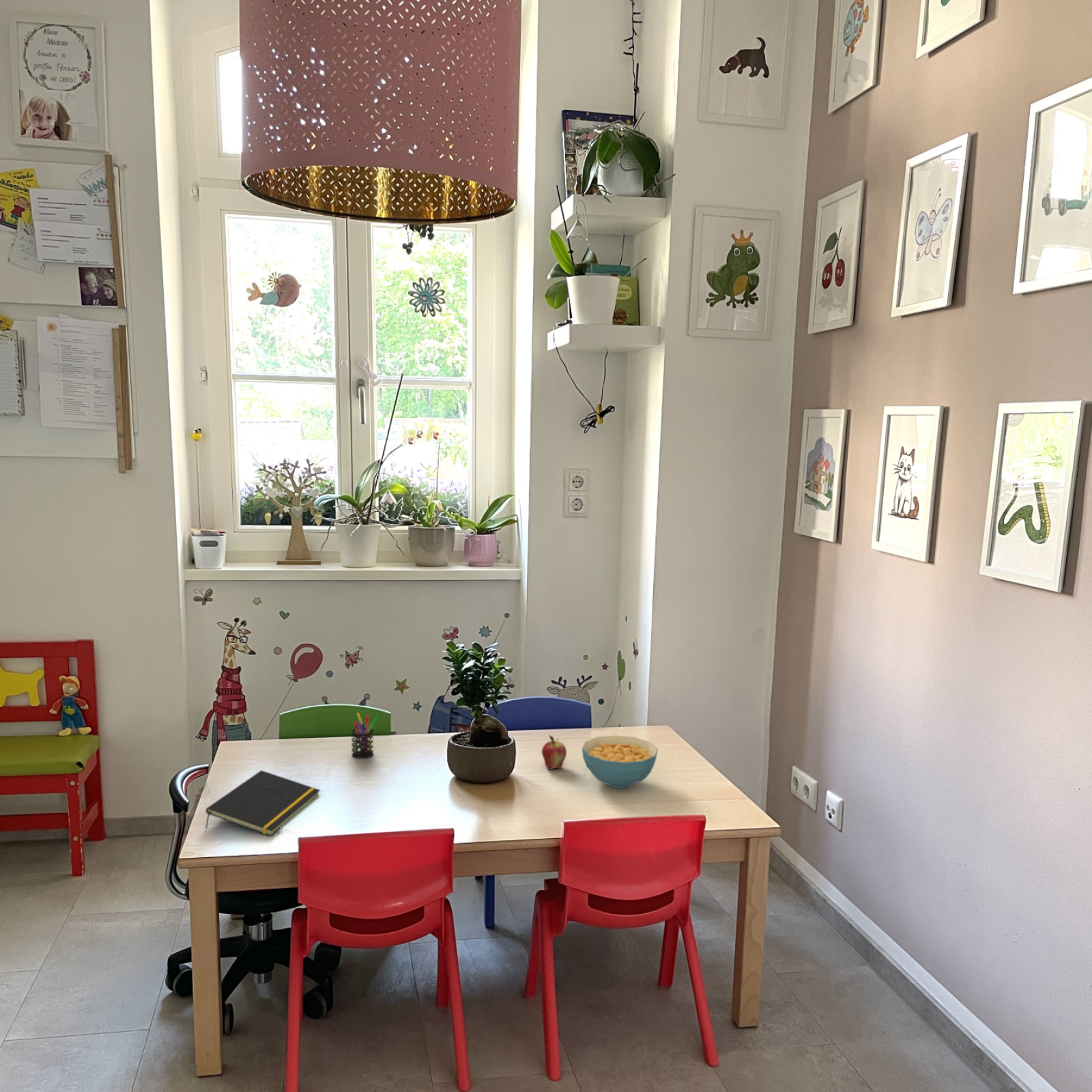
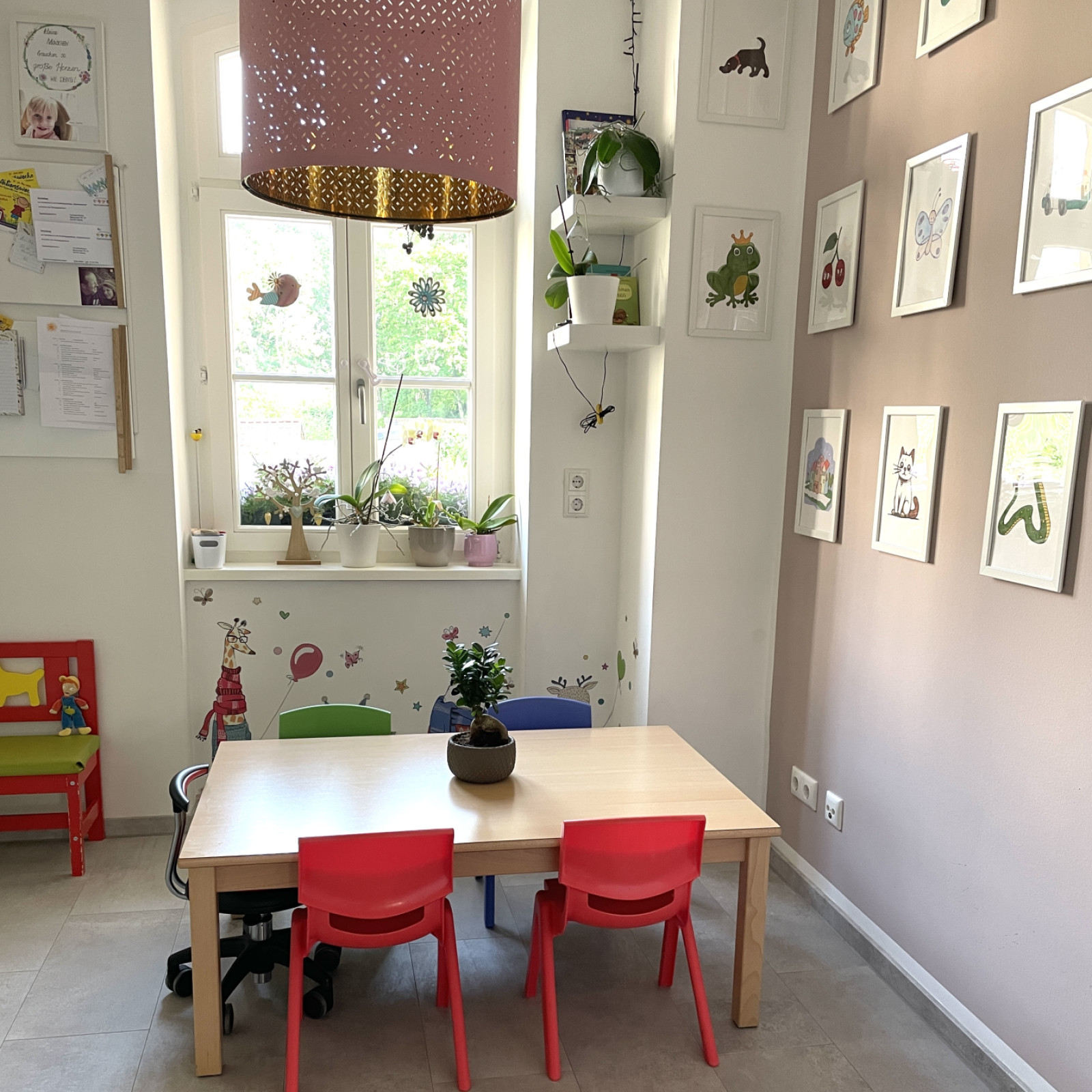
- notepad (265, 801)
- fruit (554, 750)
- cereal bowl (619, 766)
- pen holder (365, 734)
